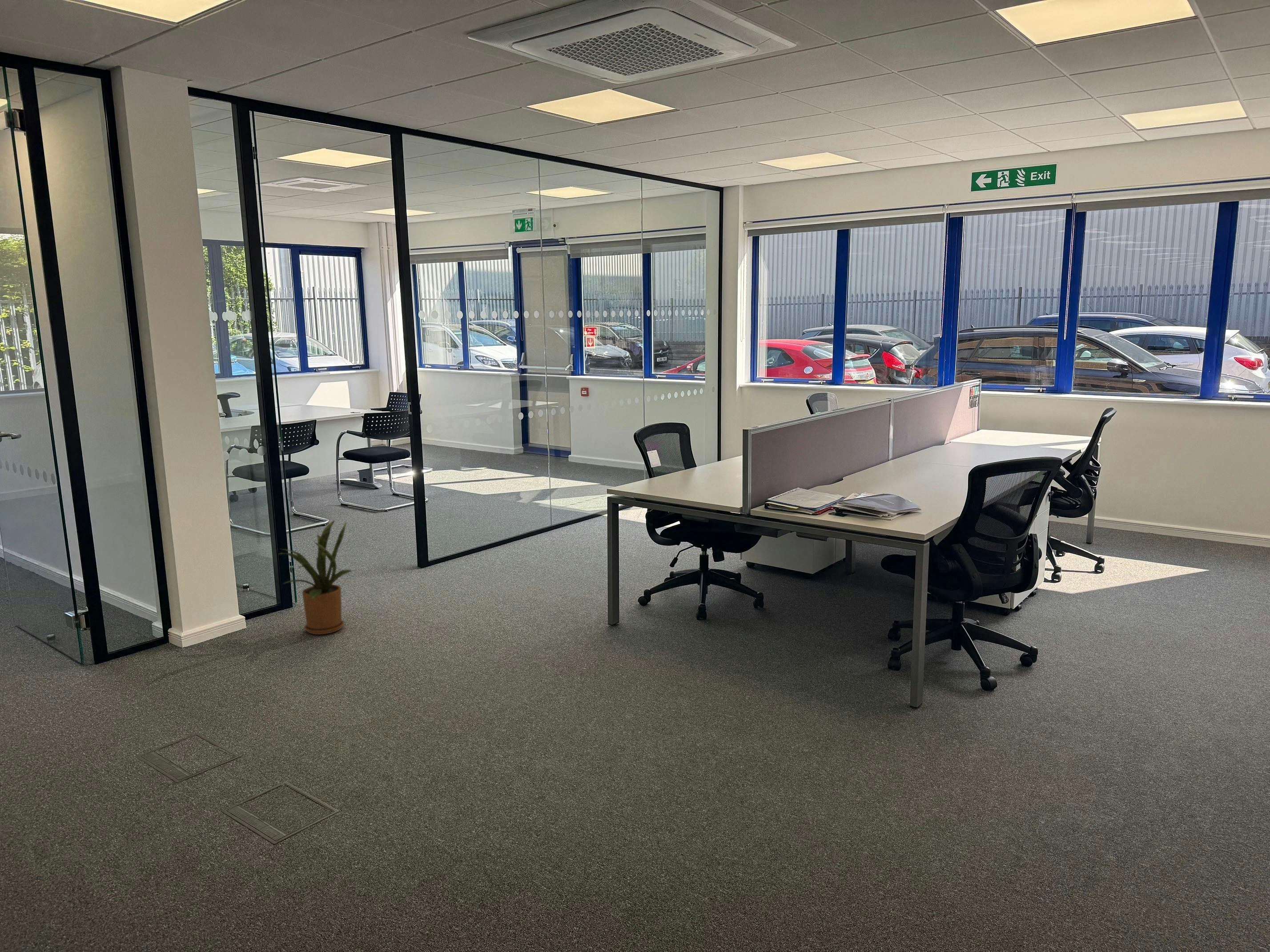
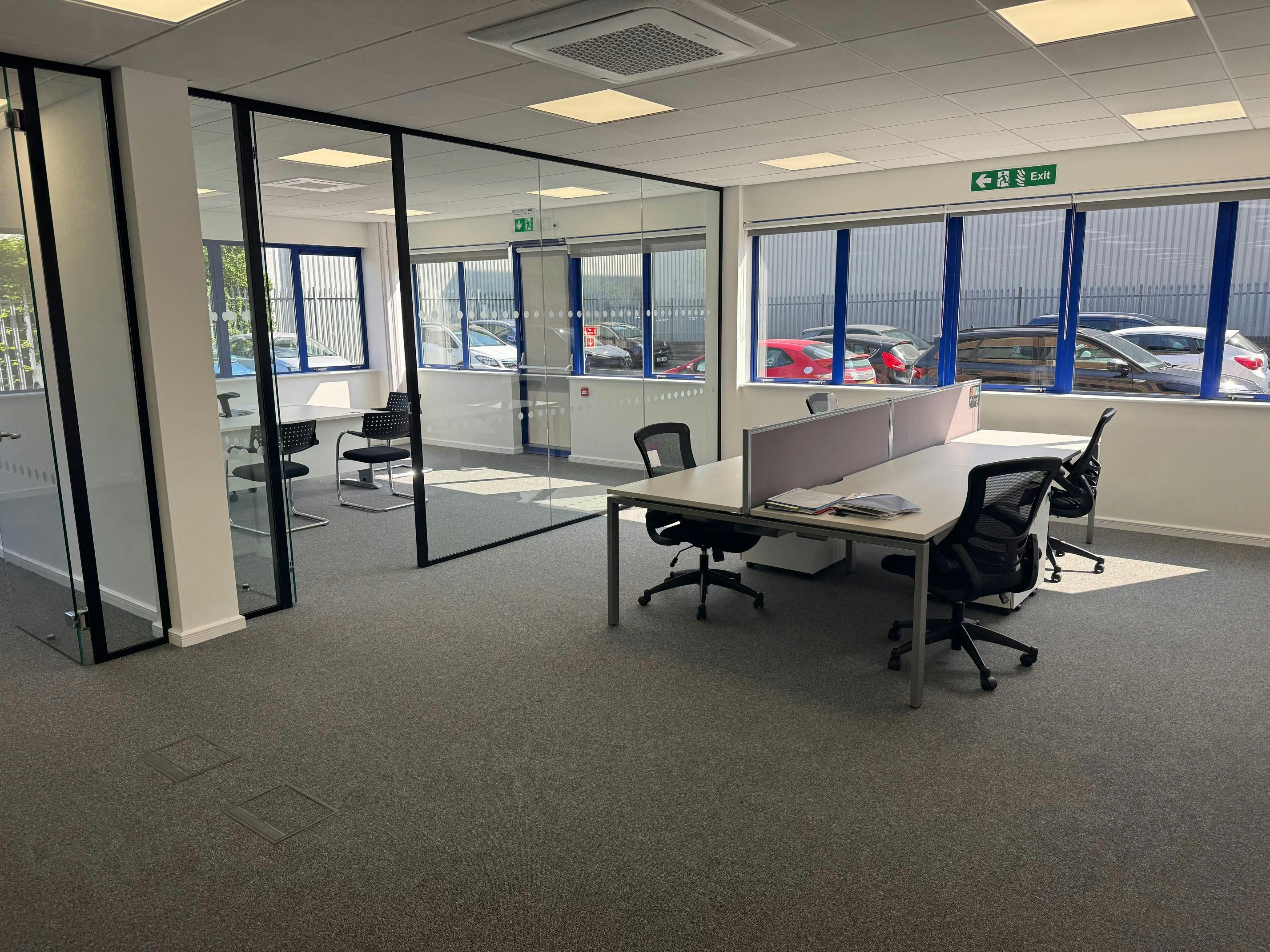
- house plant (315, 578)
